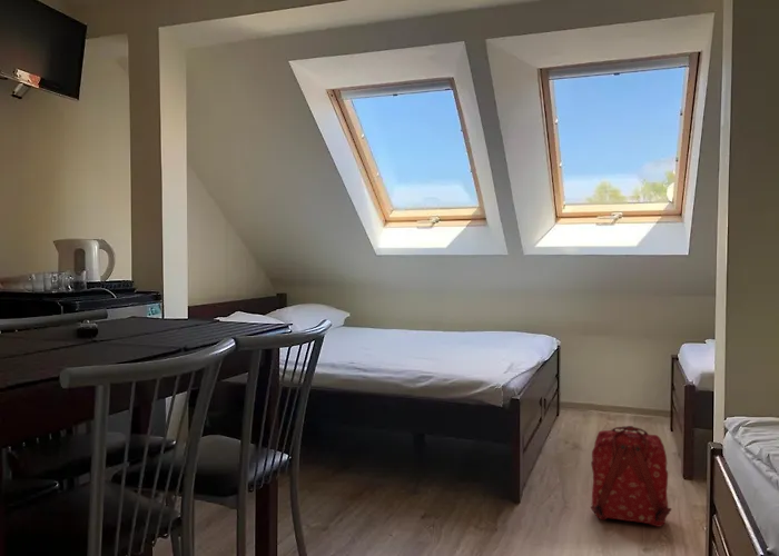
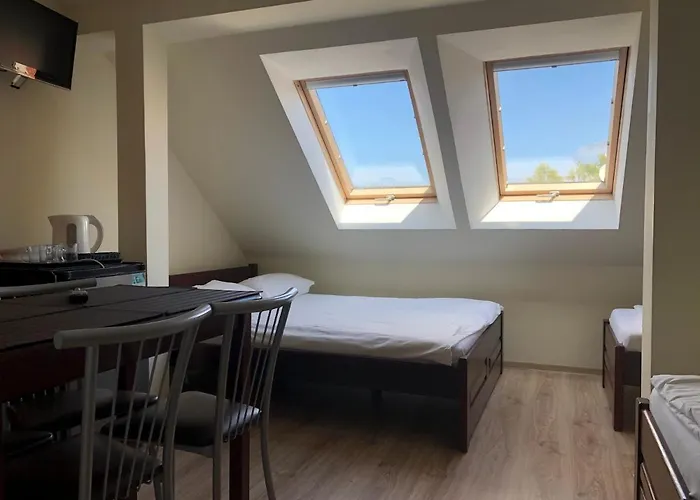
- backpack (631, 474)
